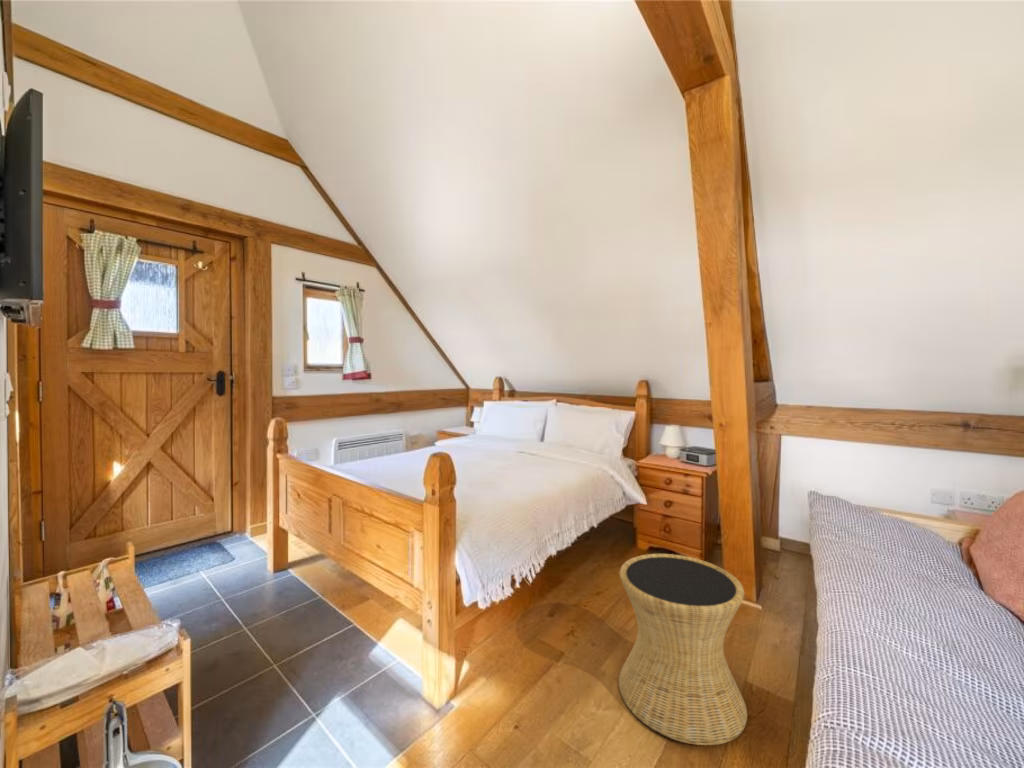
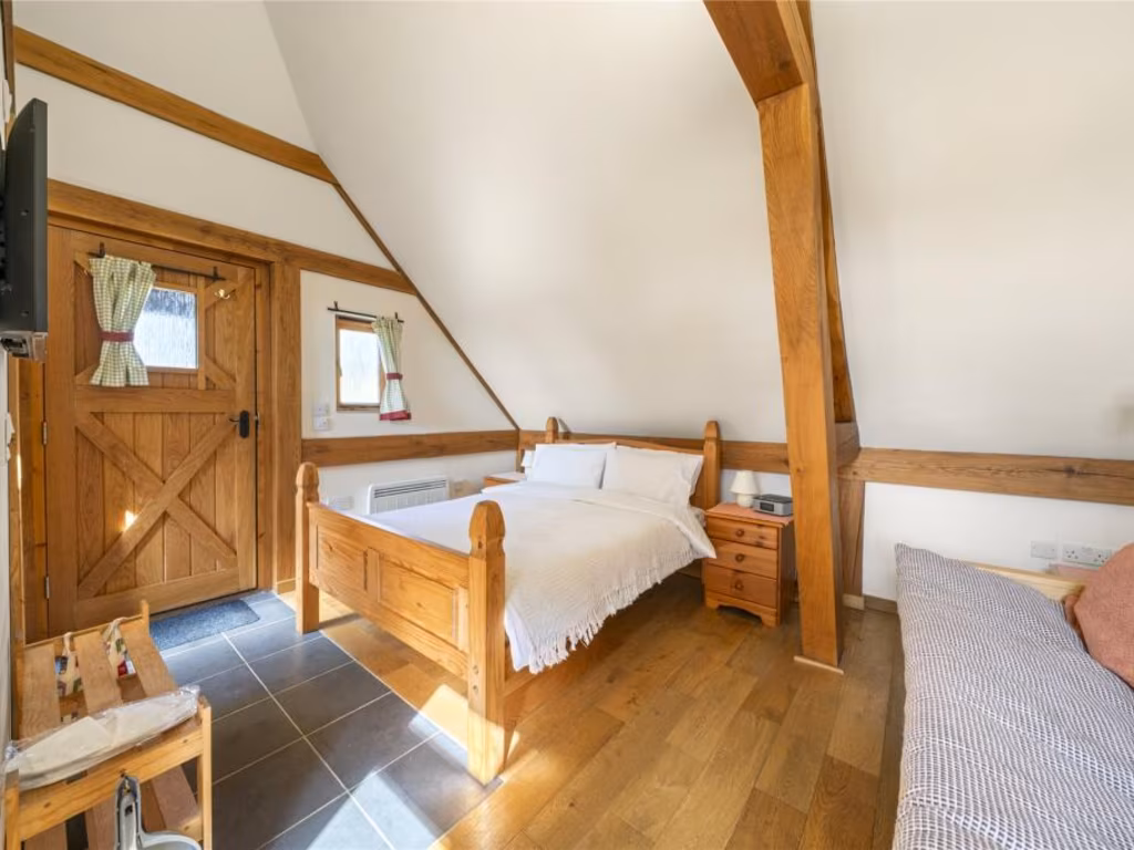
- side table (679, 636)
